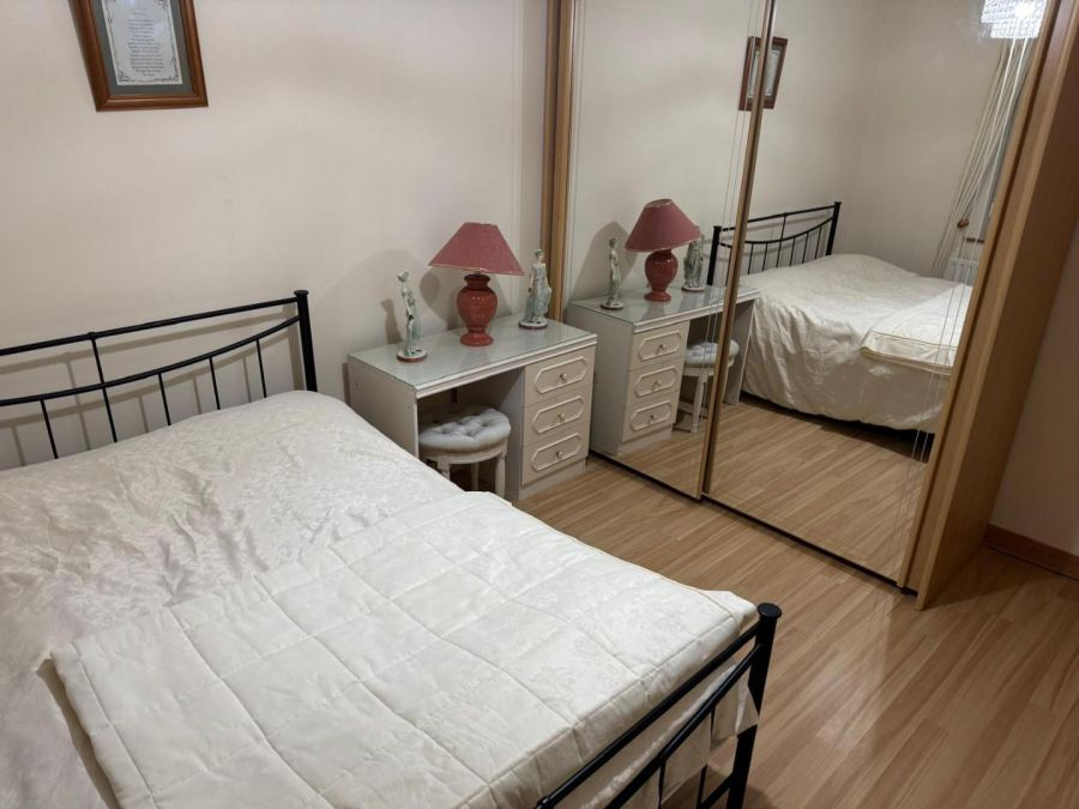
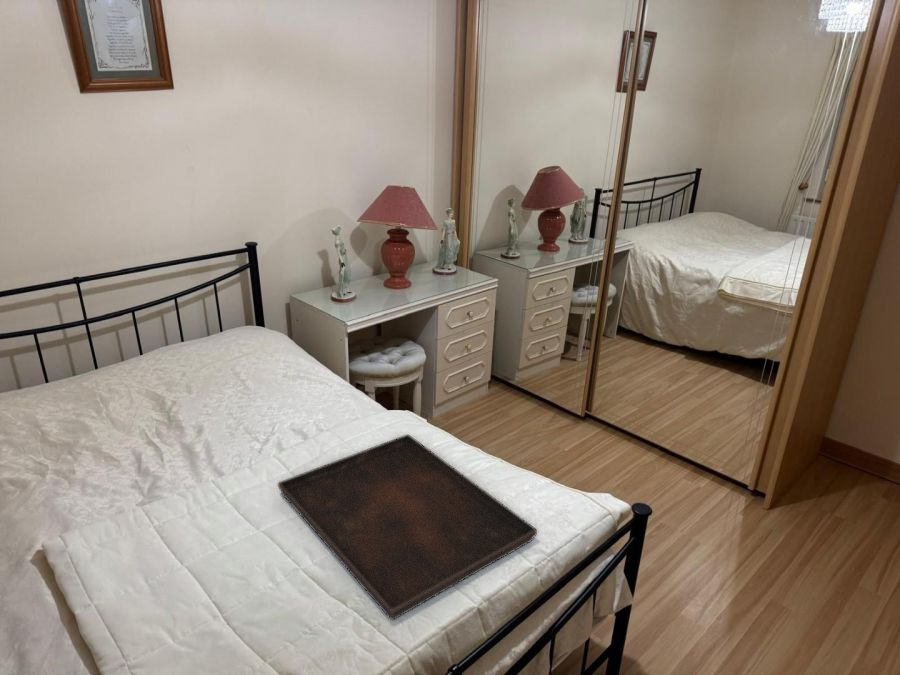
+ serving tray (401, 510)
